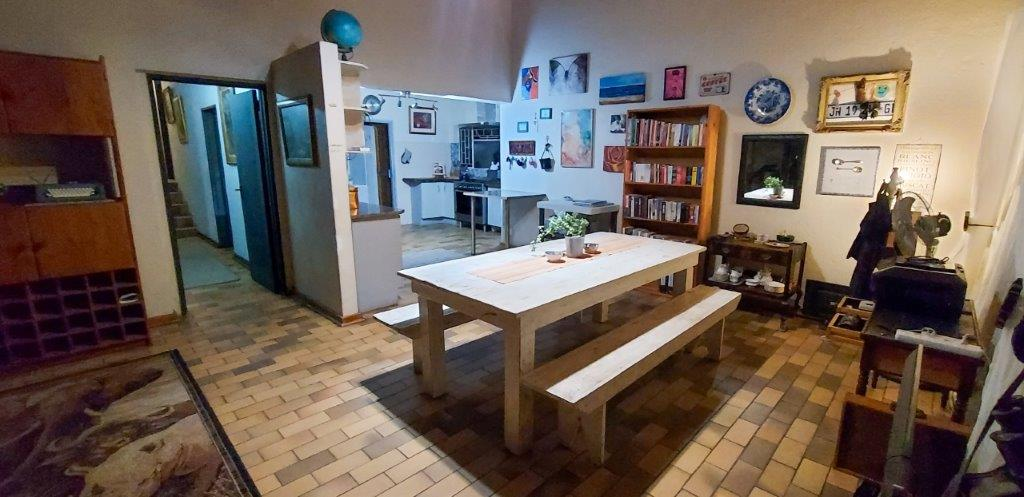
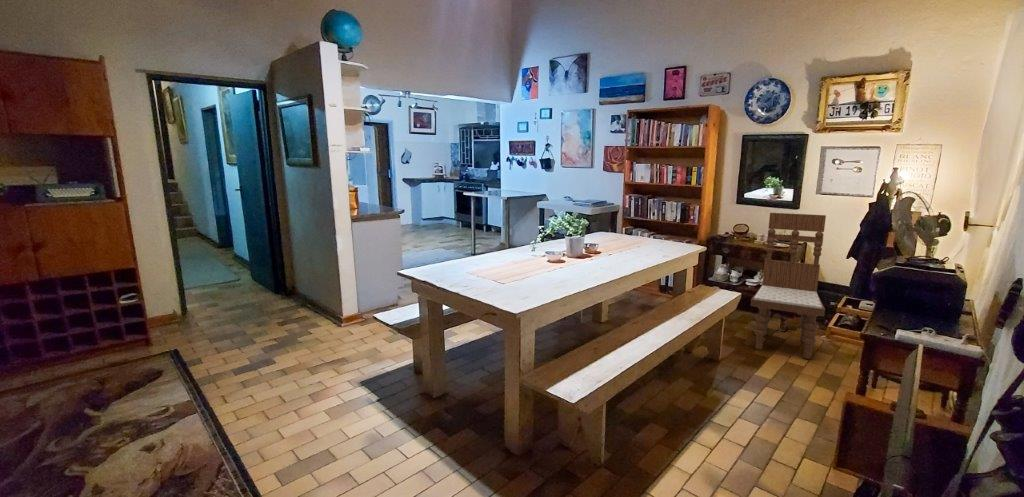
+ dining chair (789, 281)
